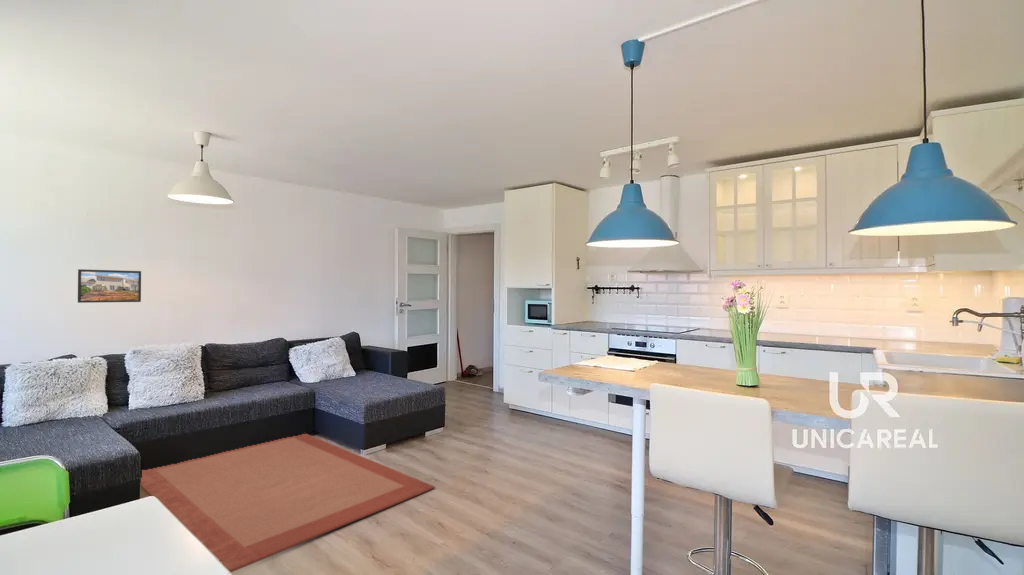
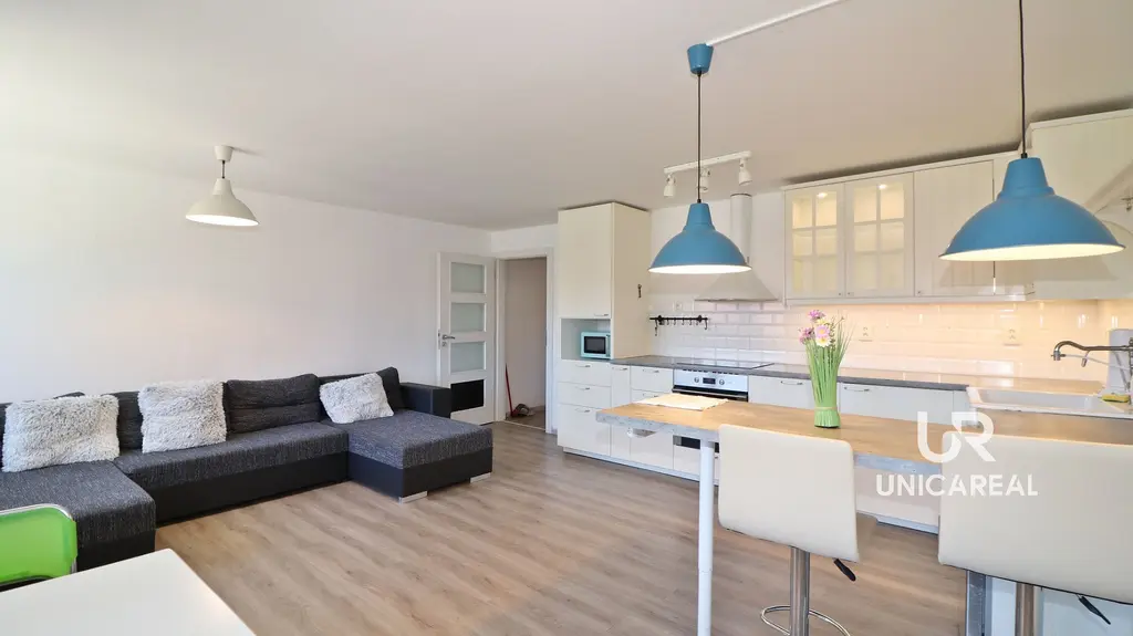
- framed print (110, 286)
- rug (275, 478)
